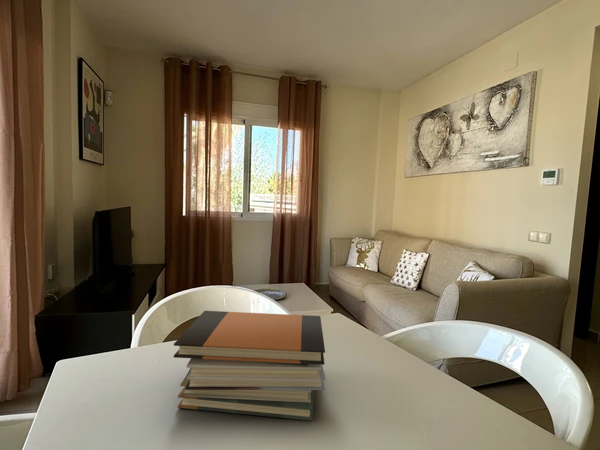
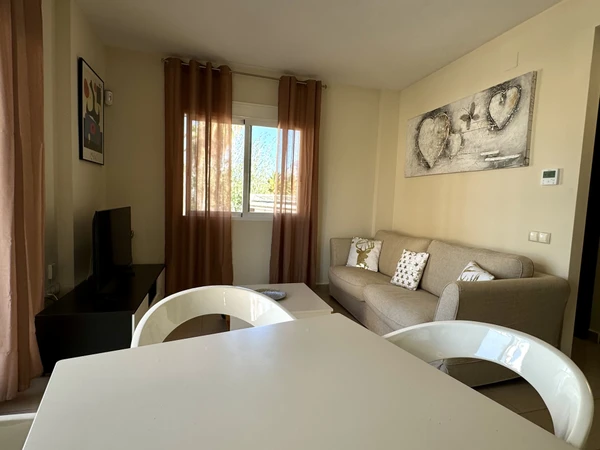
- book stack (256, 359)
